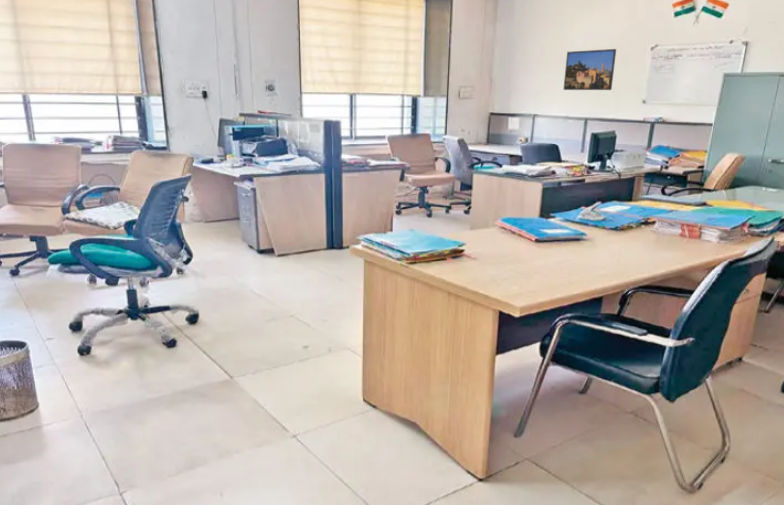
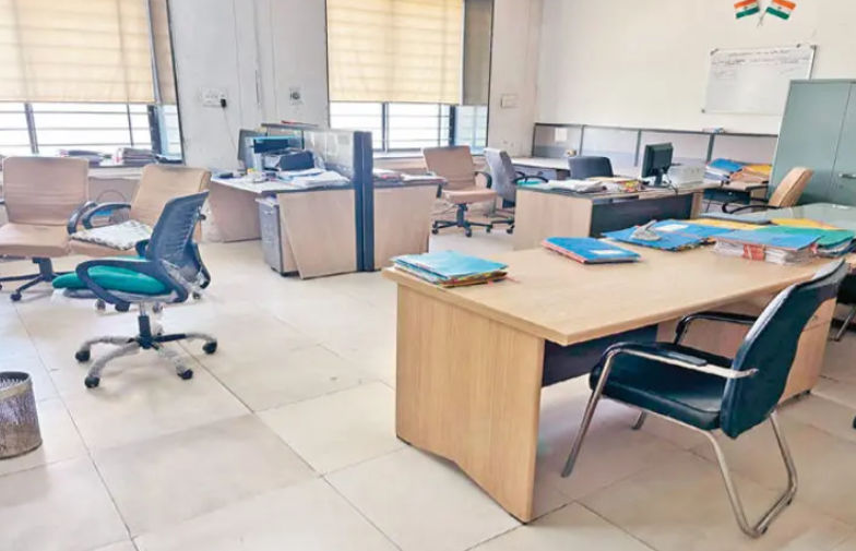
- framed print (588, 70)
